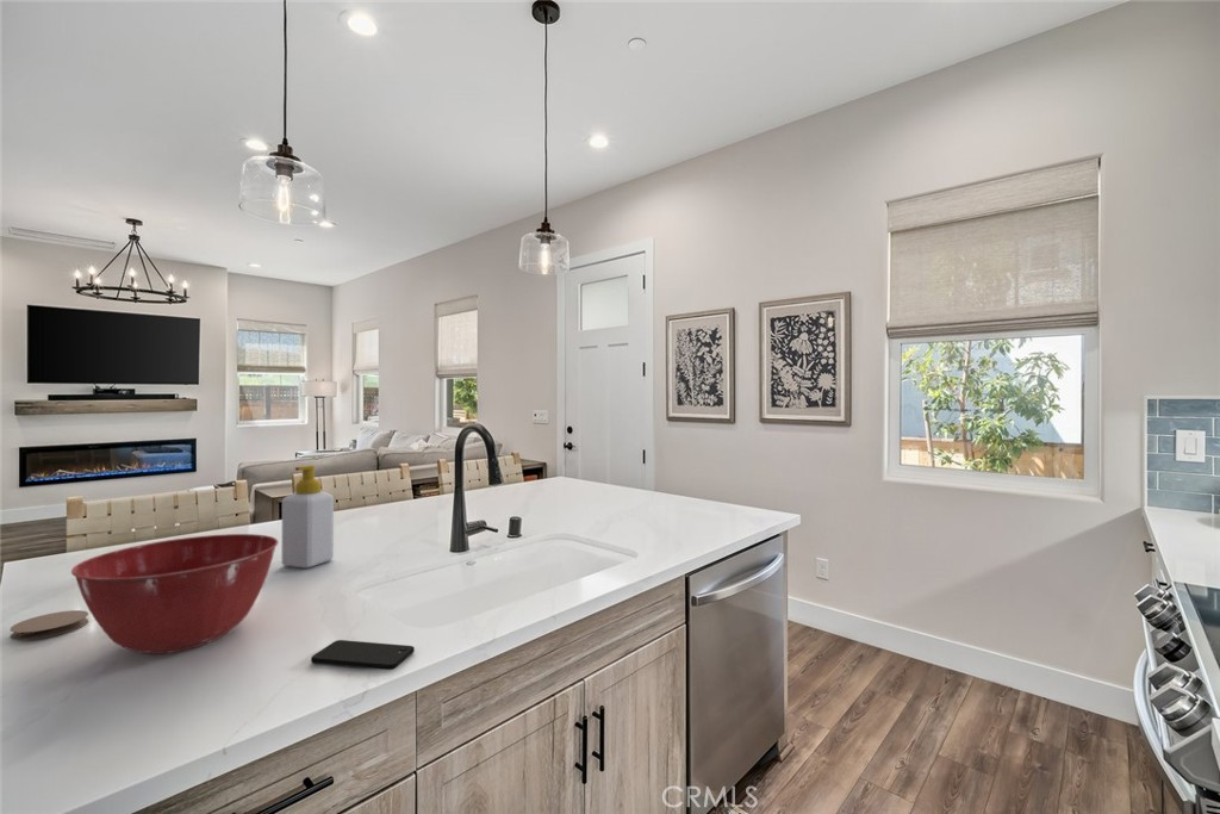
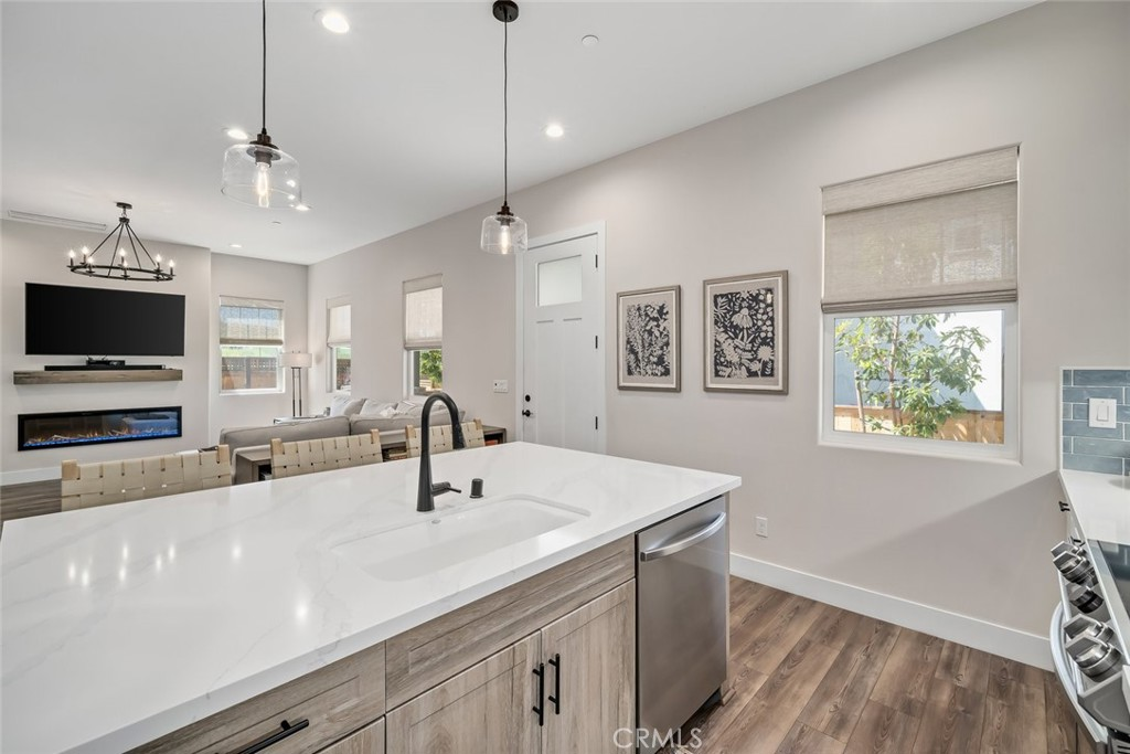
- smartphone (363, 653)
- mixing bowl (183, 594)
- coaster (50, 625)
- soap bottle (307, 514)
